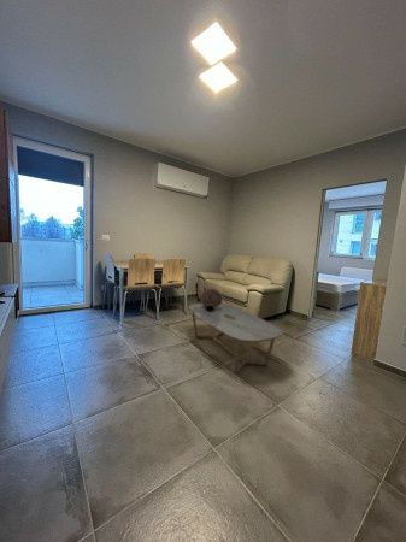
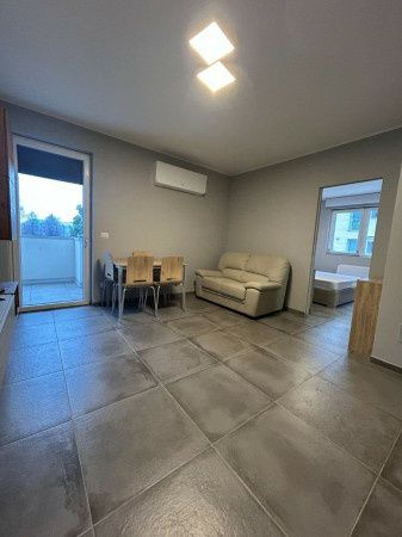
- vessel (210, 297)
- coffee table (228, 332)
